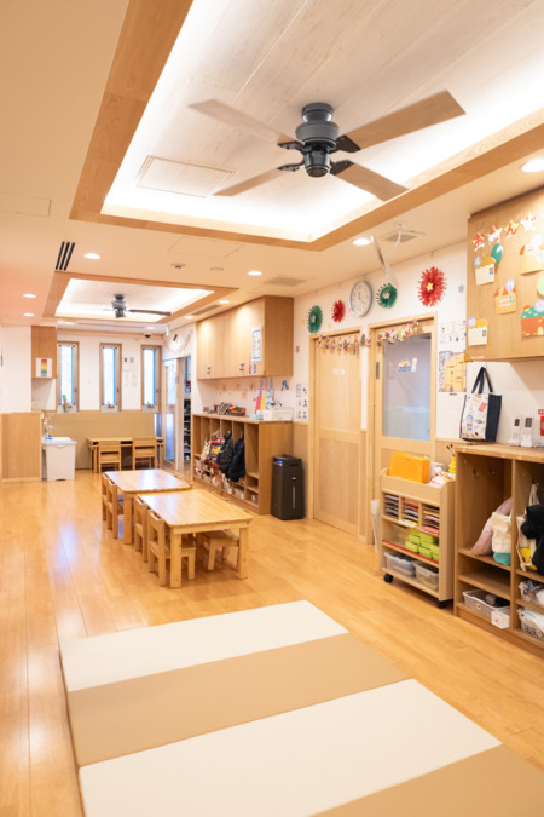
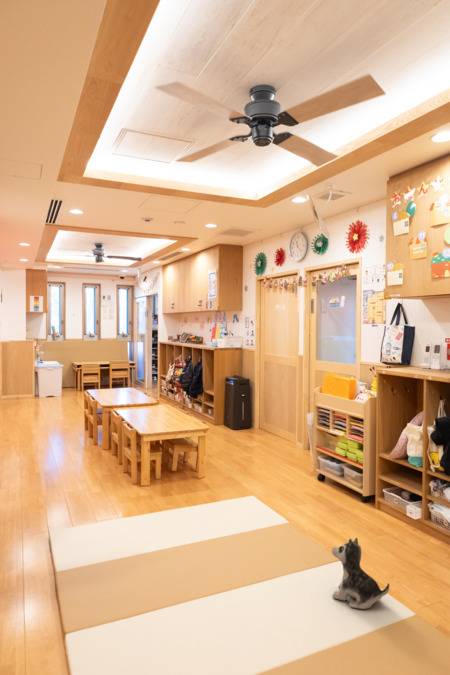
+ plush toy (359, 569)
